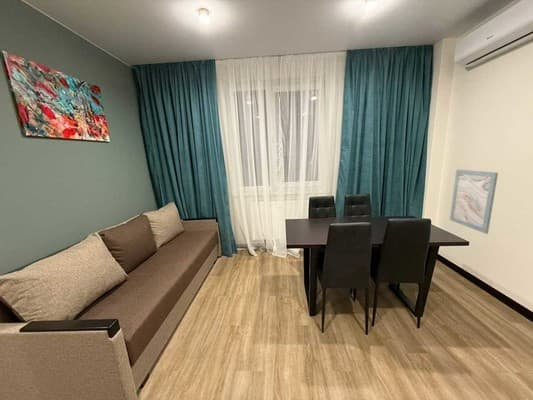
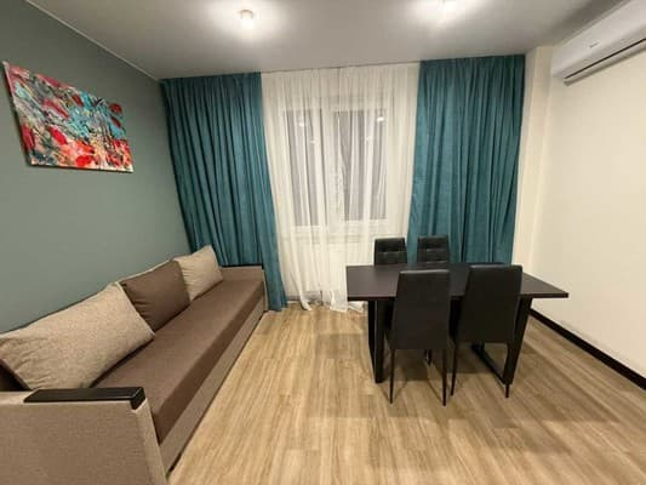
- wall art (470, 199)
